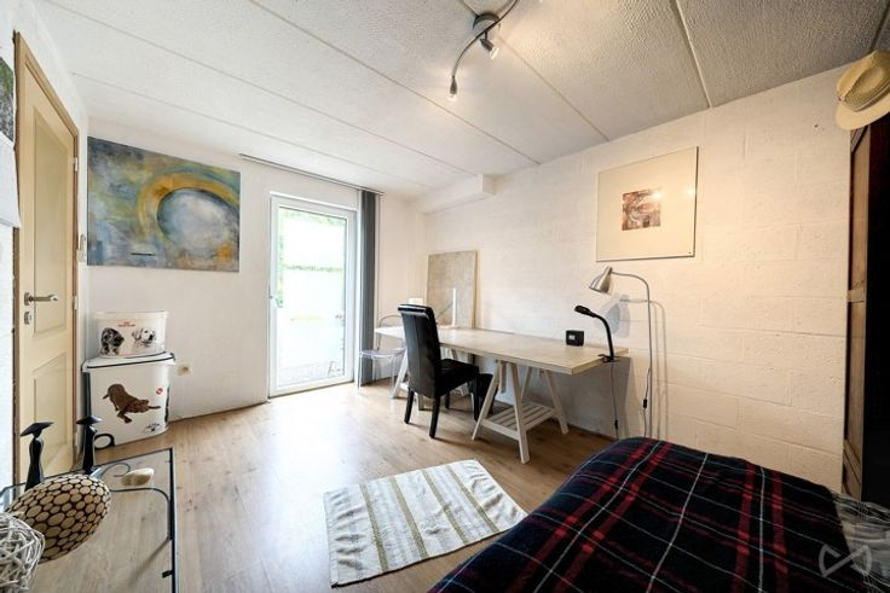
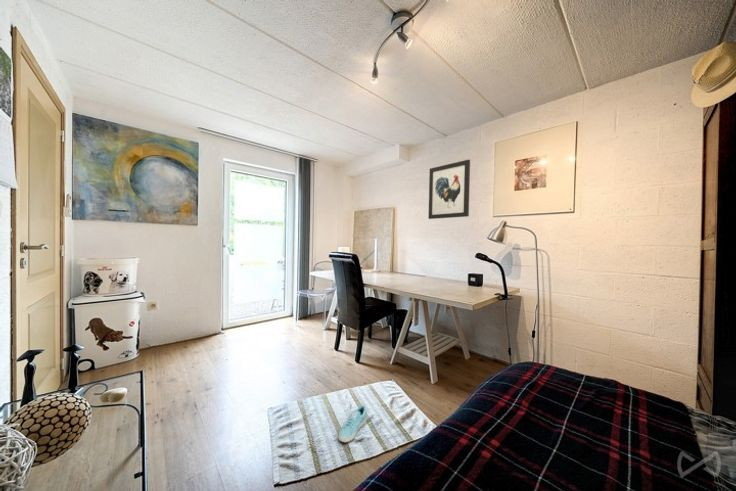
+ sneaker (352, 420)
+ wall art (448, 191)
